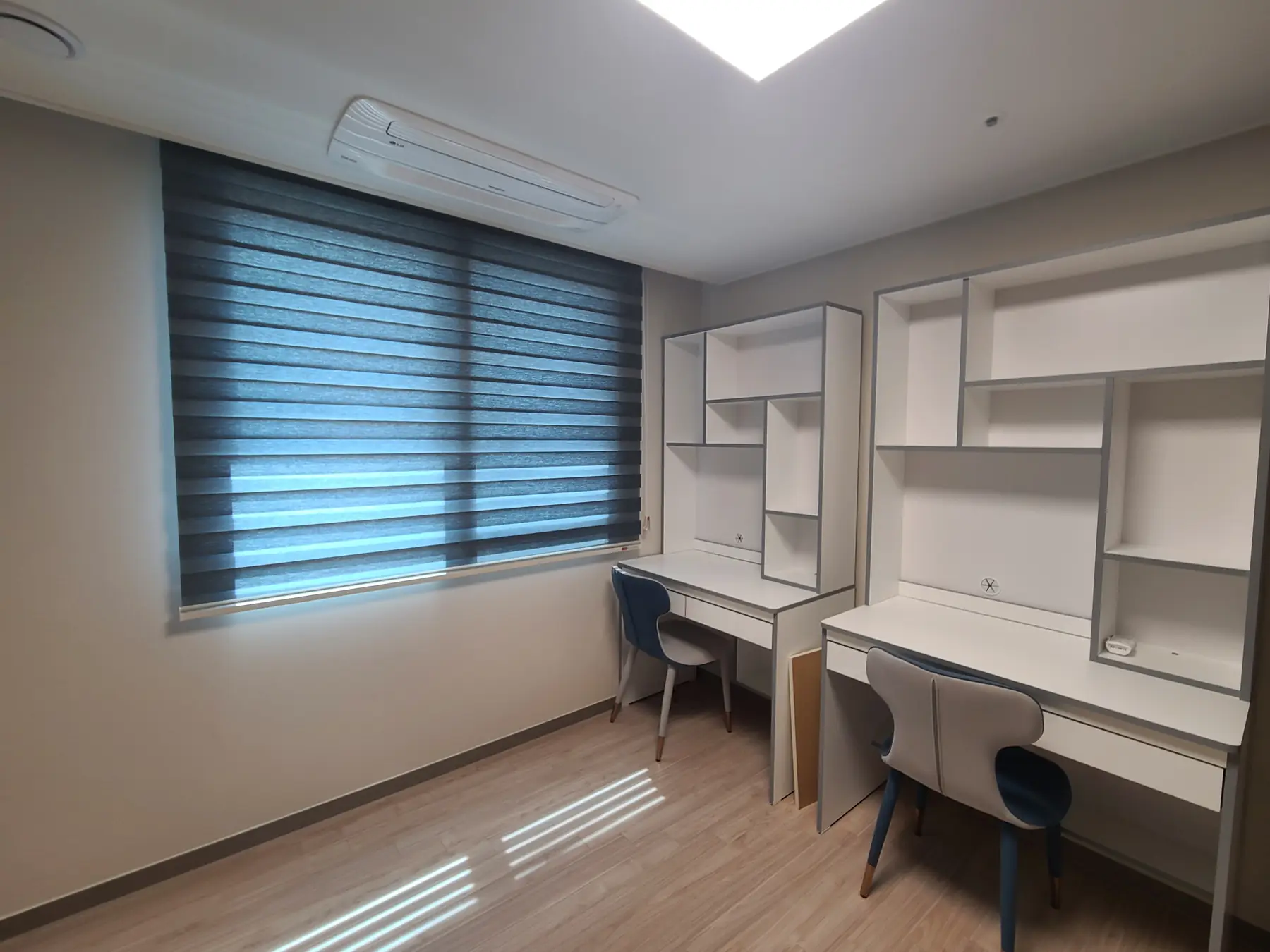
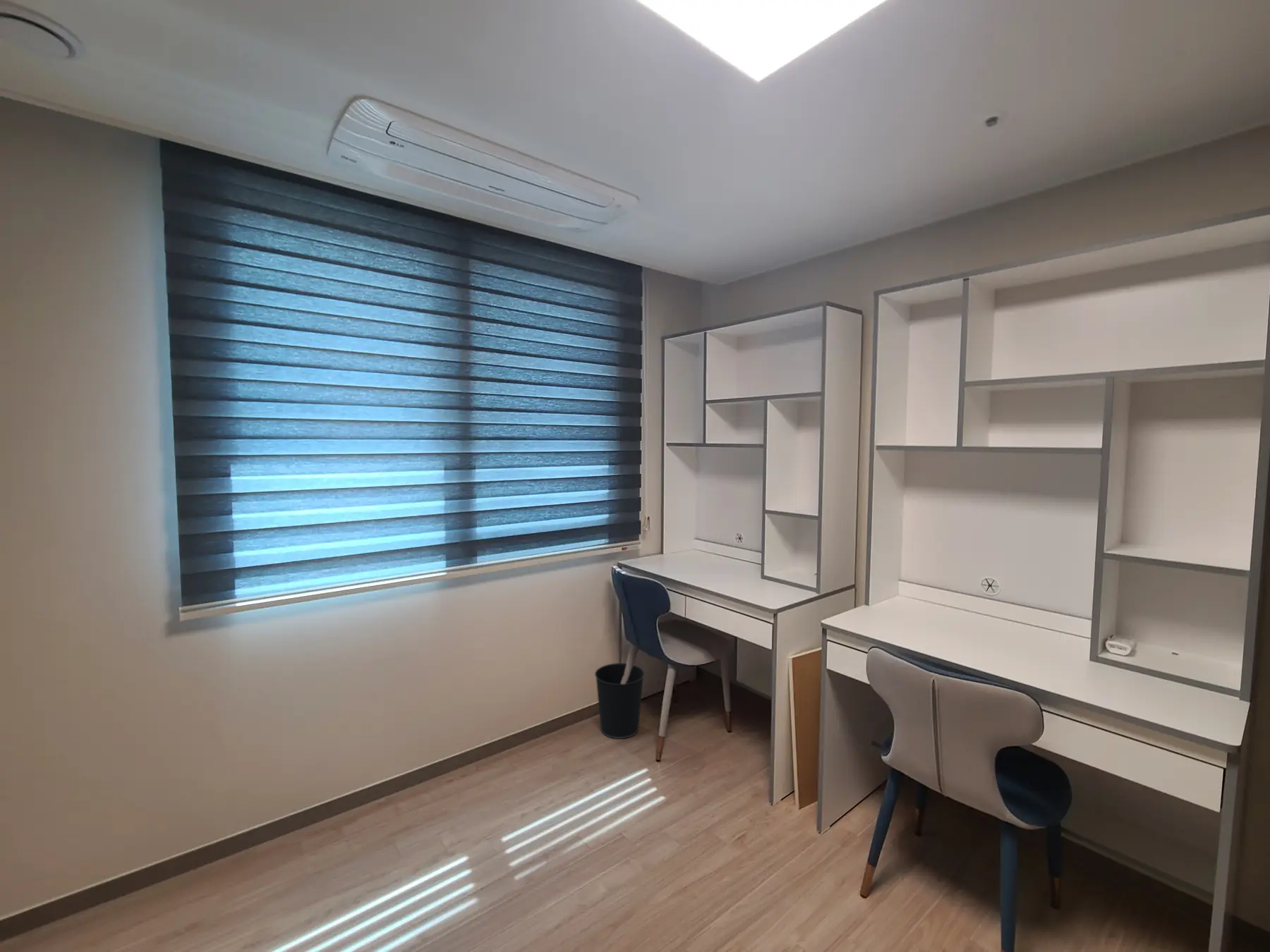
+ wastebasket (619, 700)
